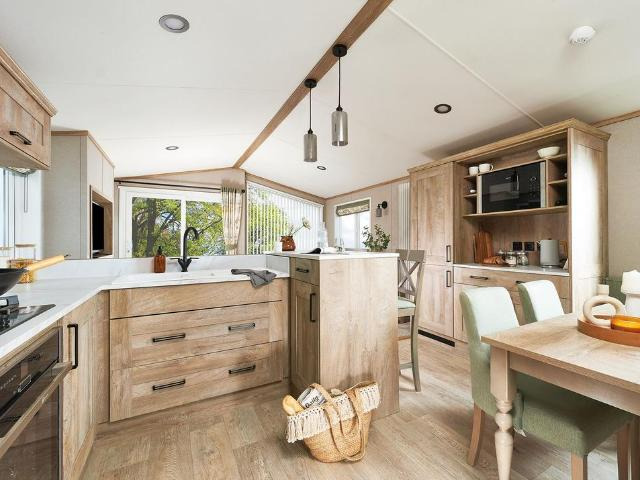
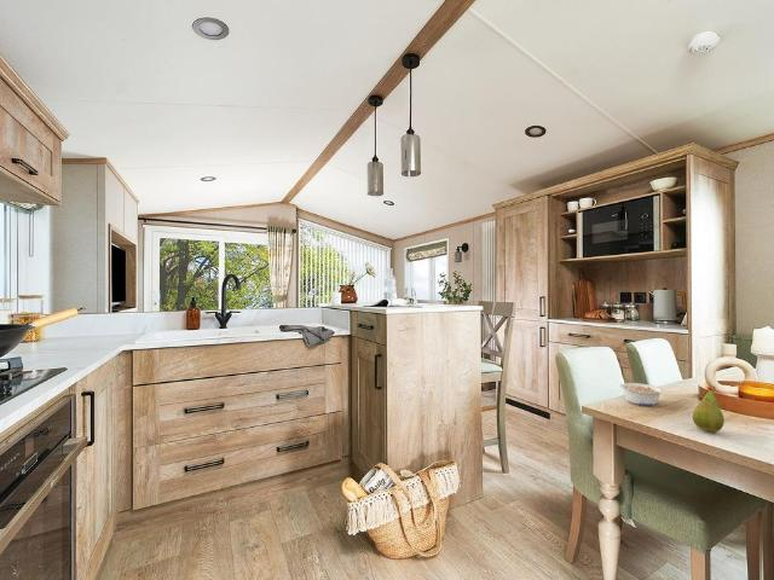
+ fruit (707, 408)
+ legume (641, 393)
